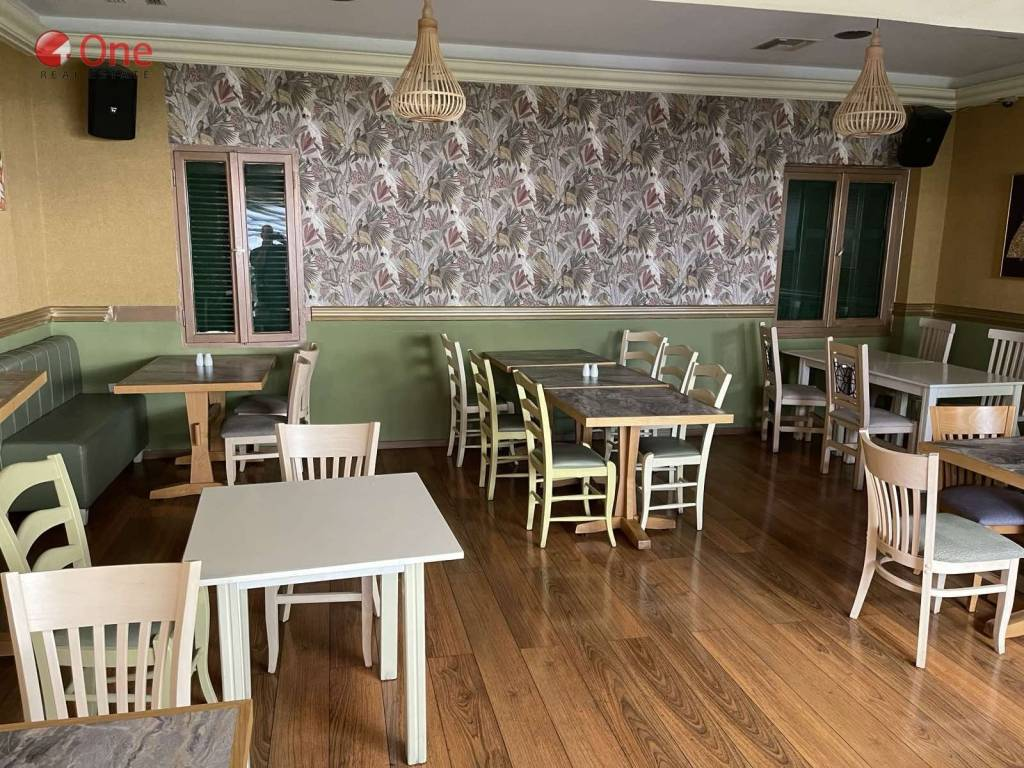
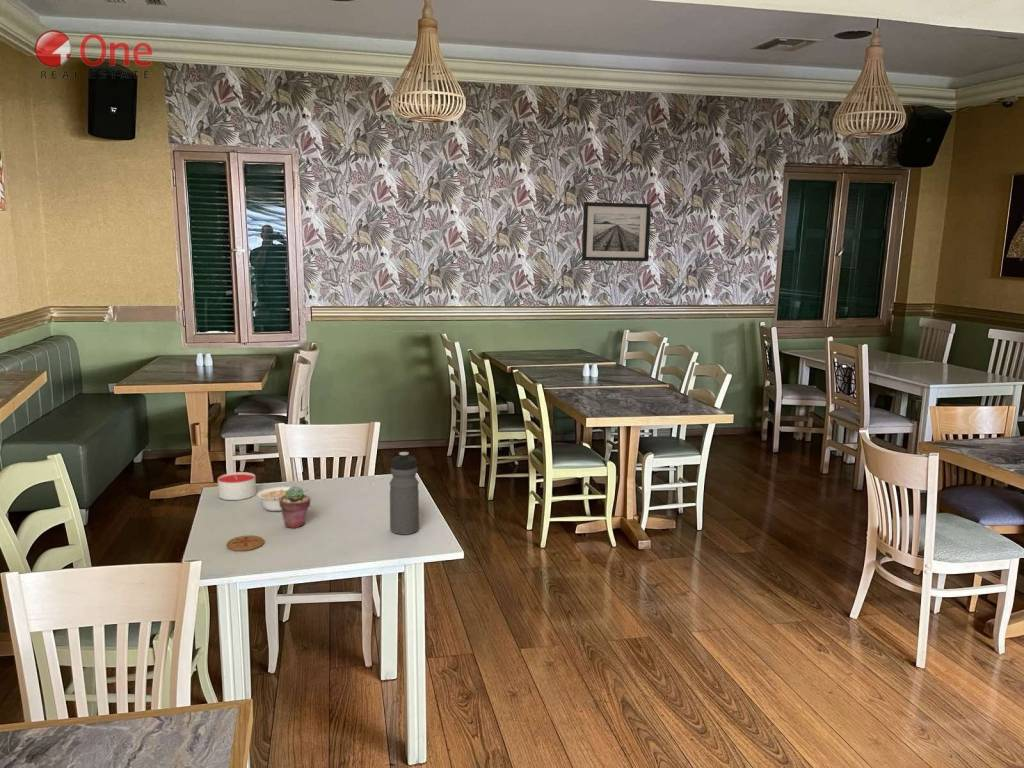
+ water bottle (404, 491)
+ candle (237, 485)
+ potted succulent (294, 505)
+ coaster (245, 542)
+ legume (280, 496)
+ wall art (616, 232)
